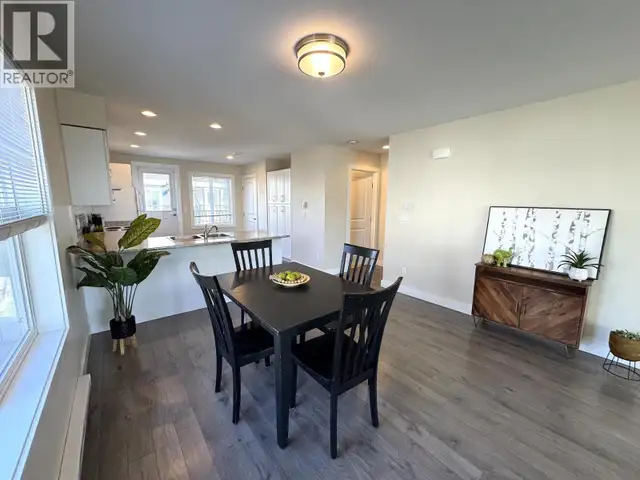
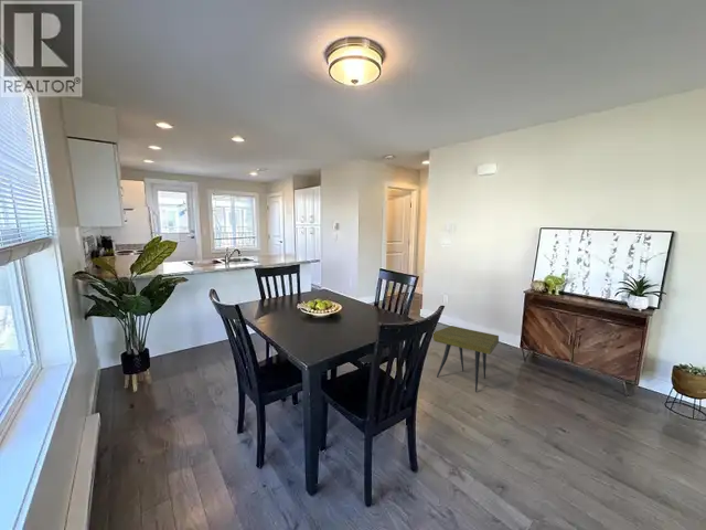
+ side table (462, 358)
